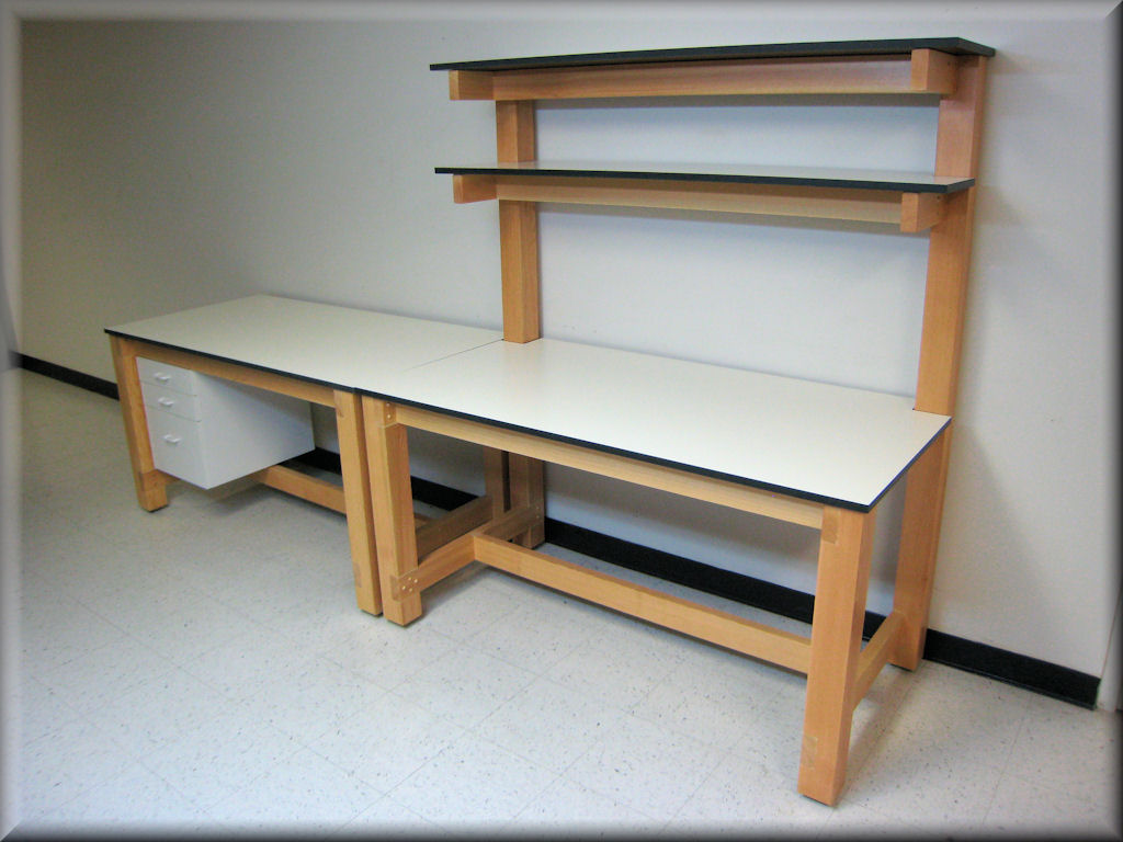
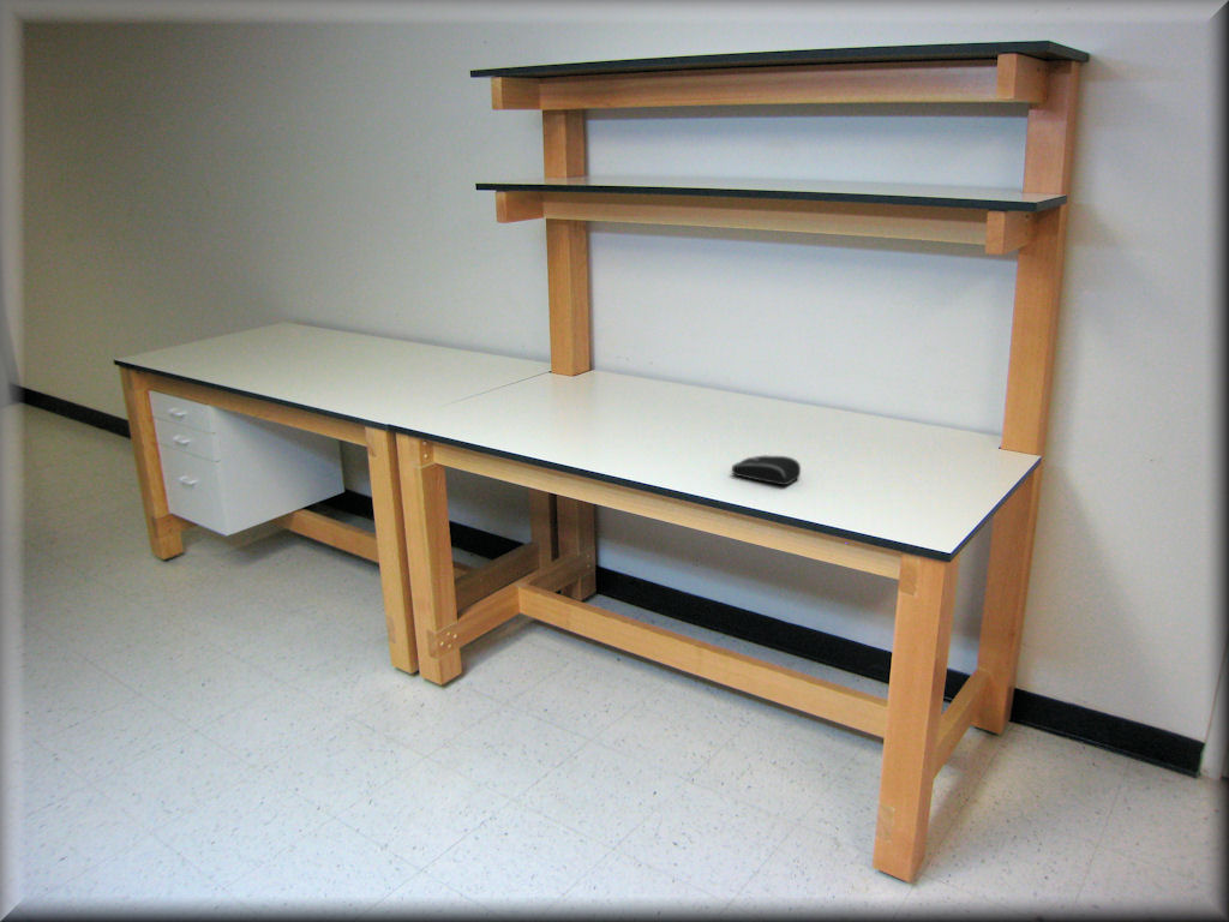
+ computer mouse (765, 467)
